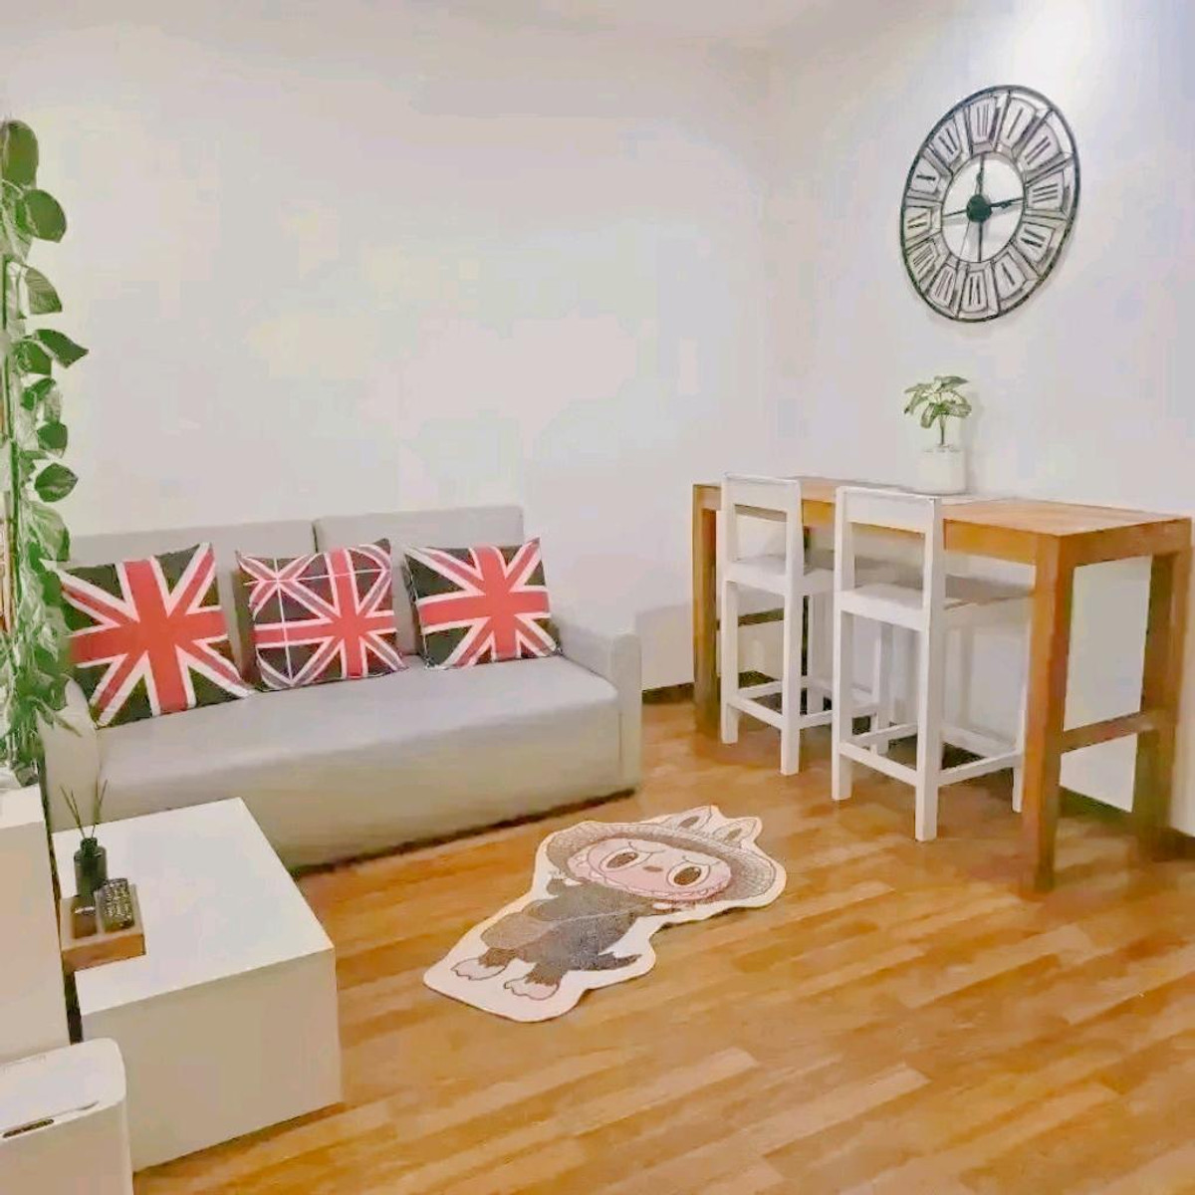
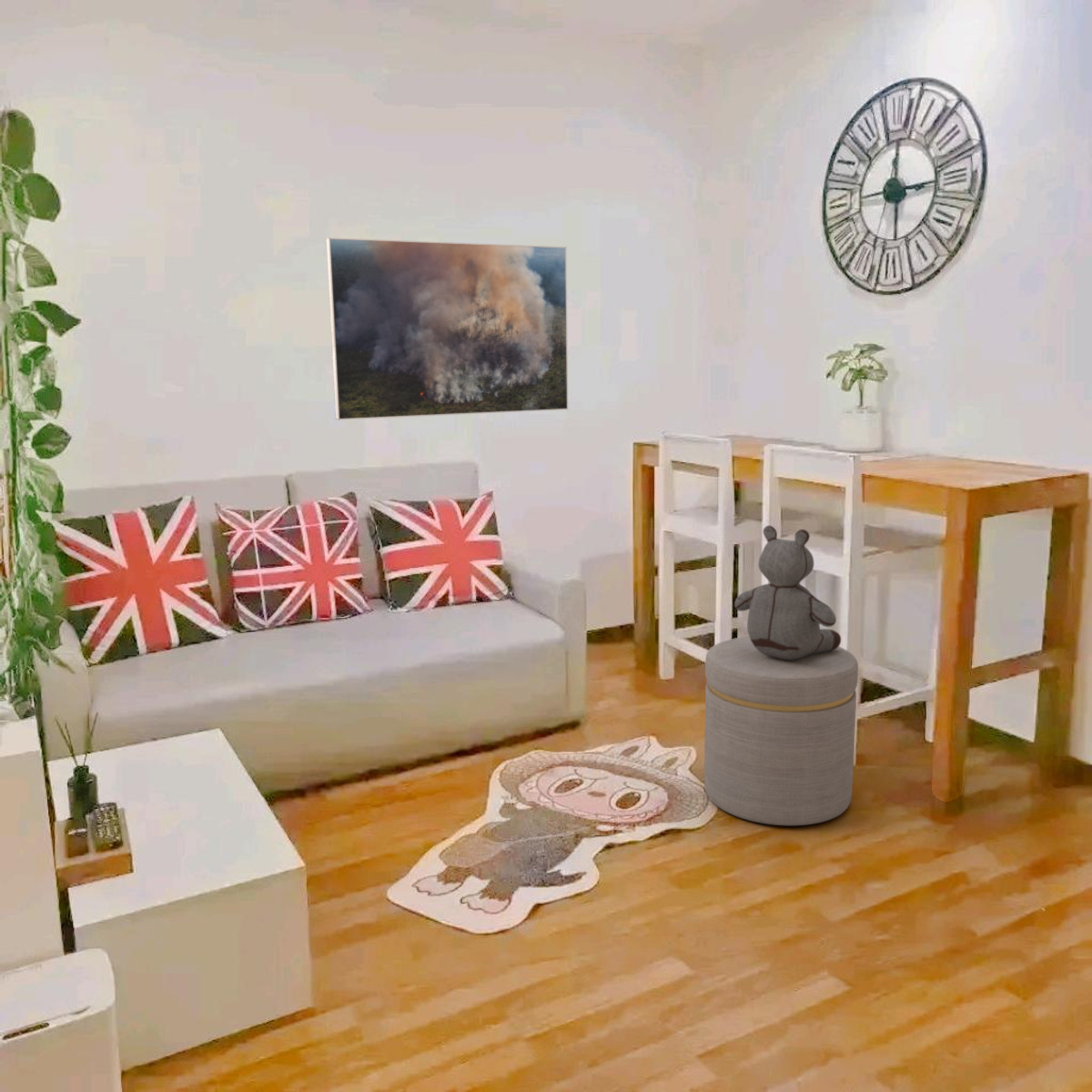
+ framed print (455, 329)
+ stuffed bear (794, 589)
+ ottoman (778, 725)
